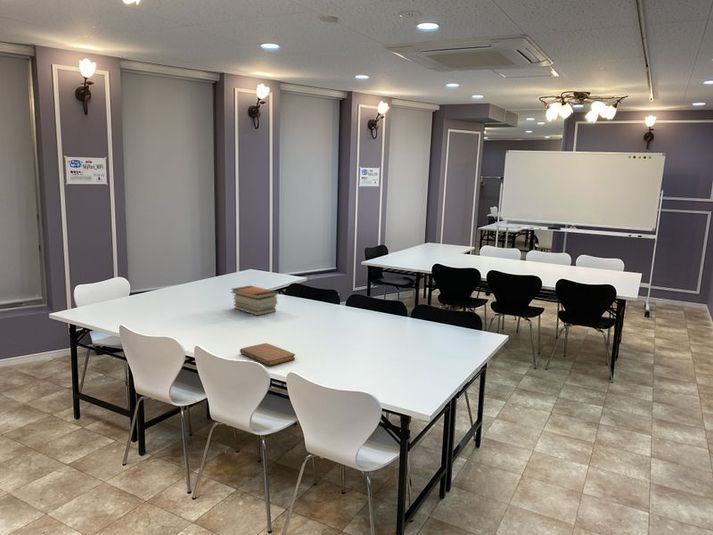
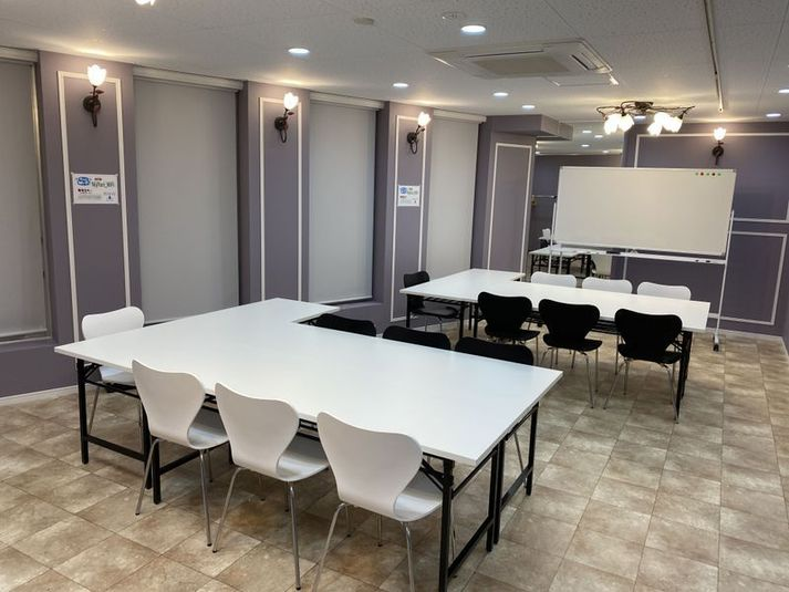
- notebook (267, 353)
- book stack (254, 300)
